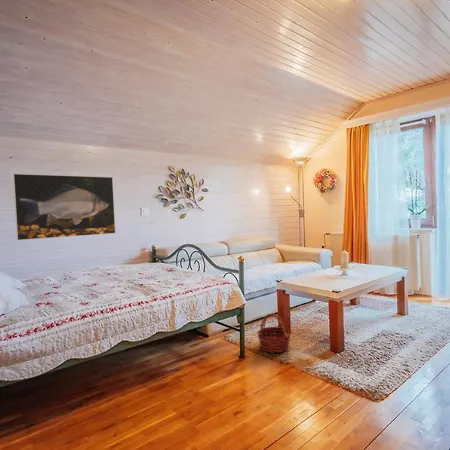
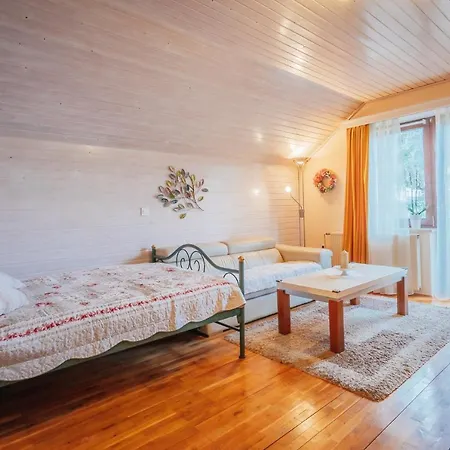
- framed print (68, 206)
- basket (273, 330)
